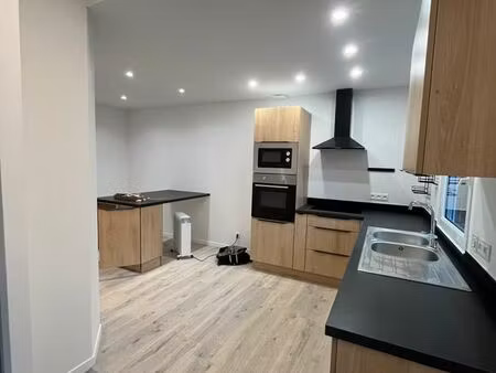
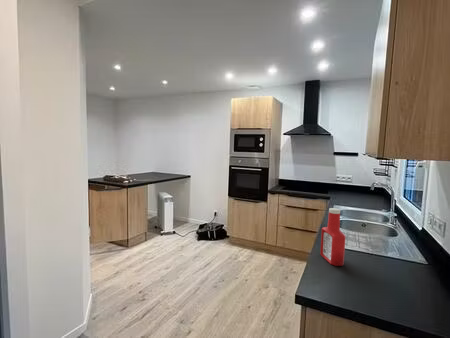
+ soap bottle (333, 234)
